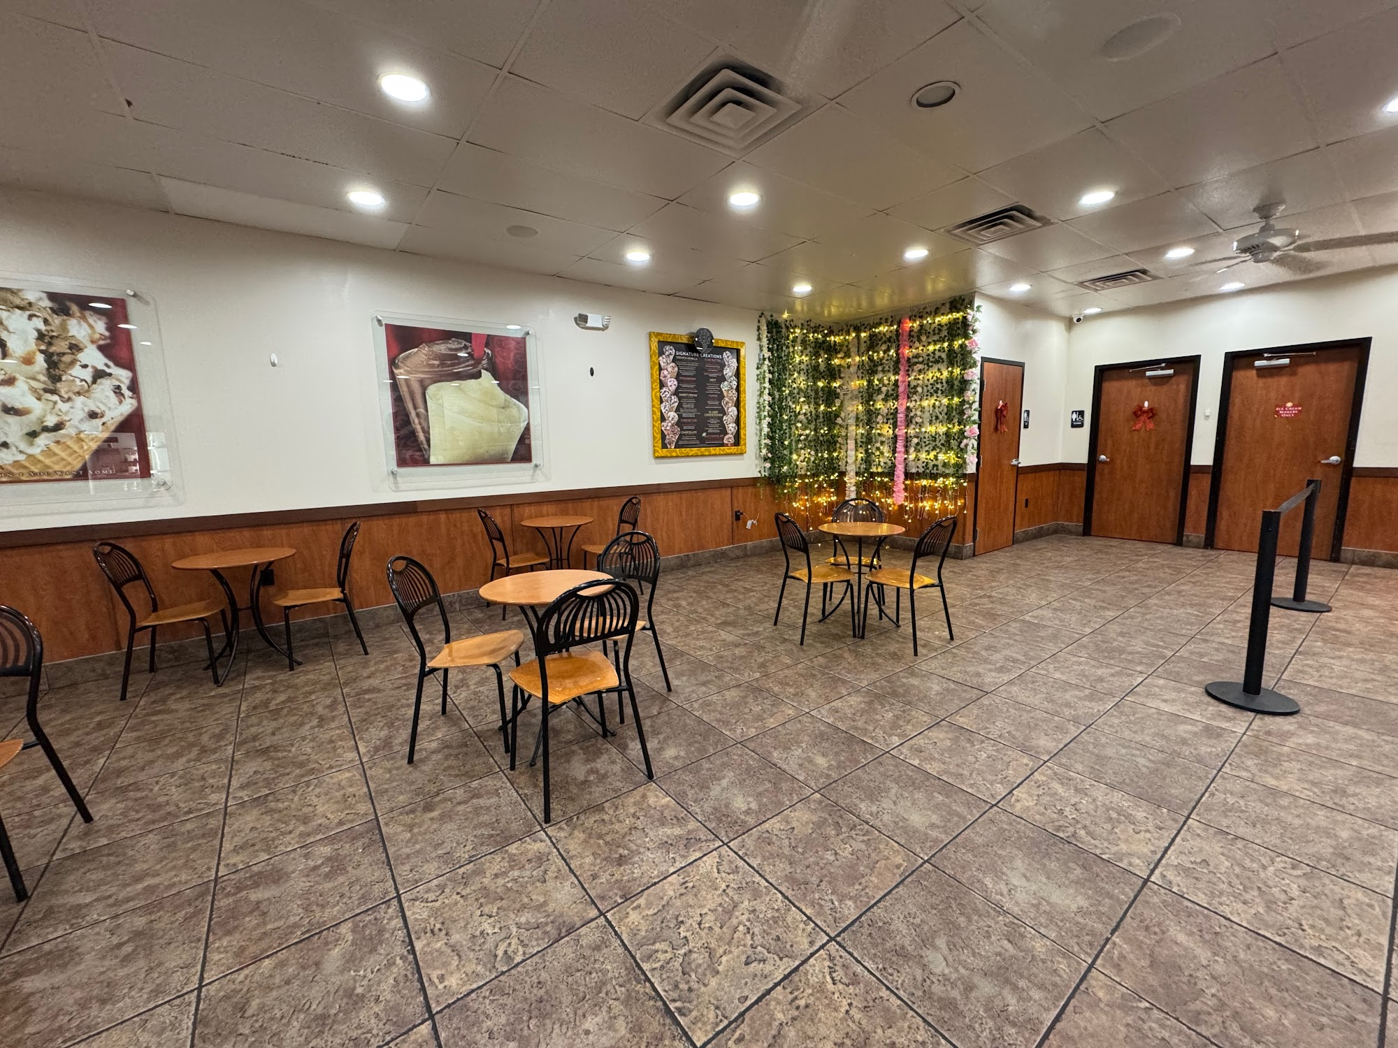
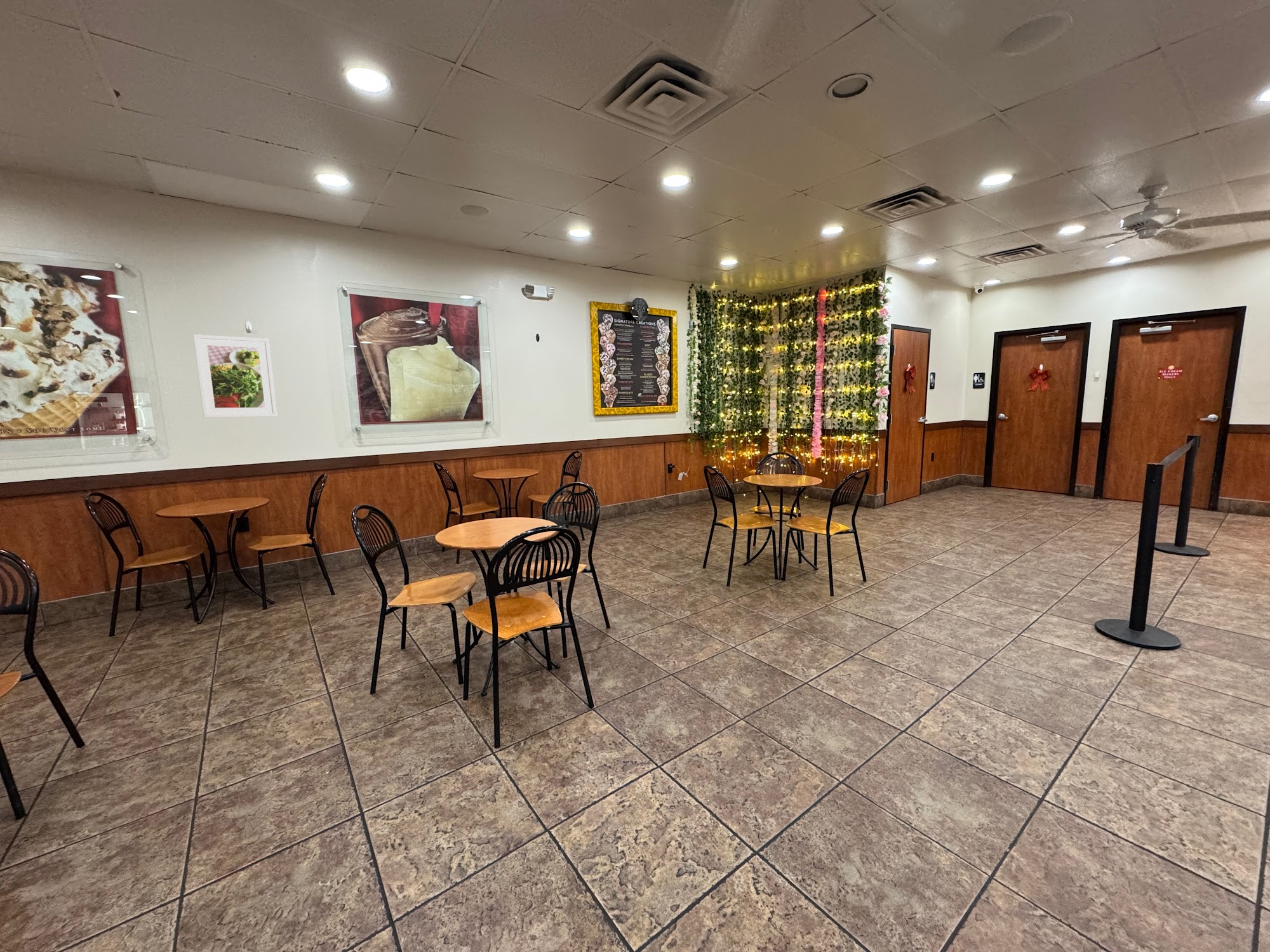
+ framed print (237, 377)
